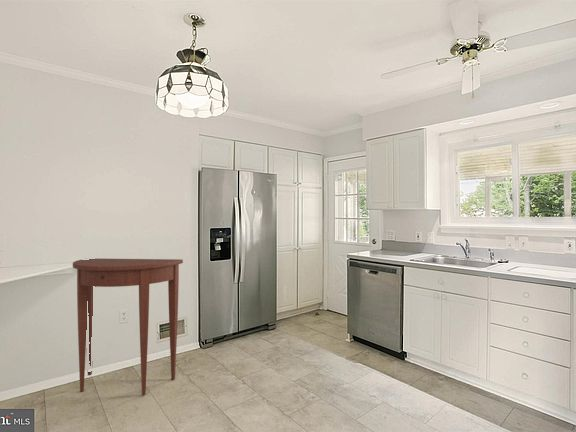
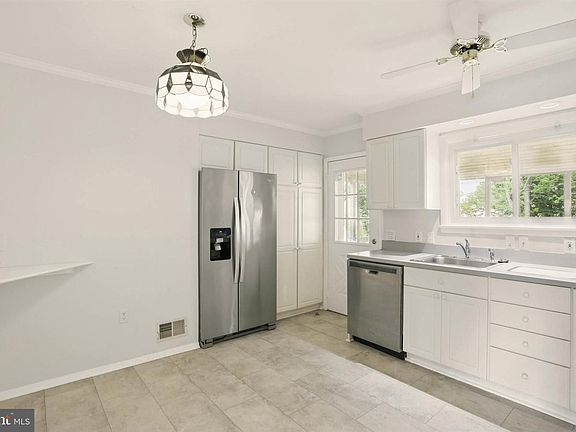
- console table (139, 320)
